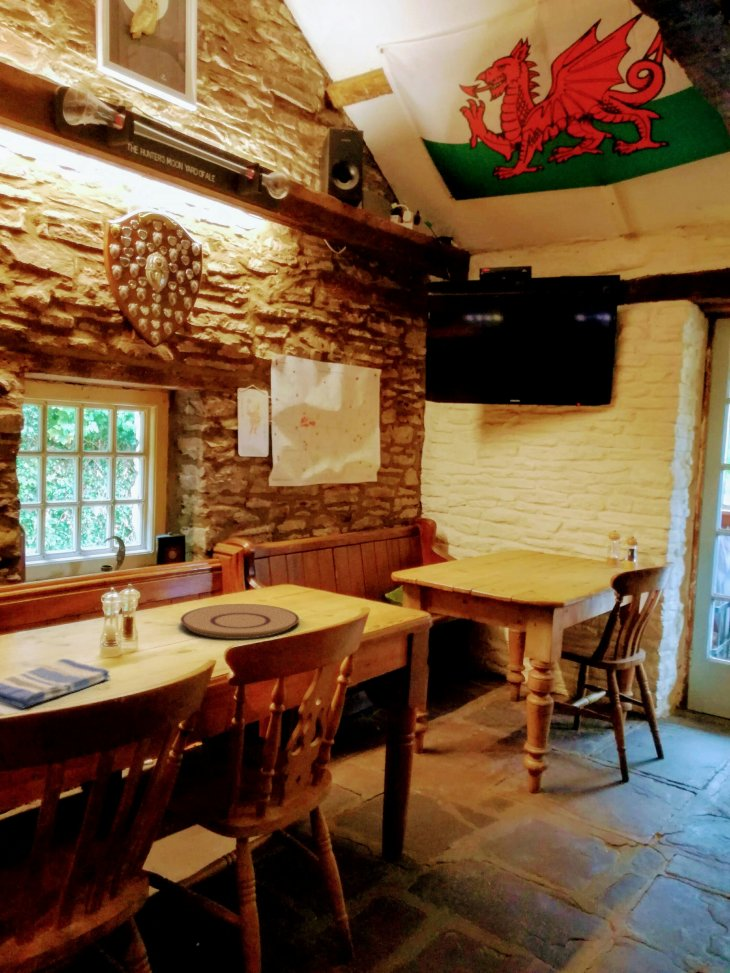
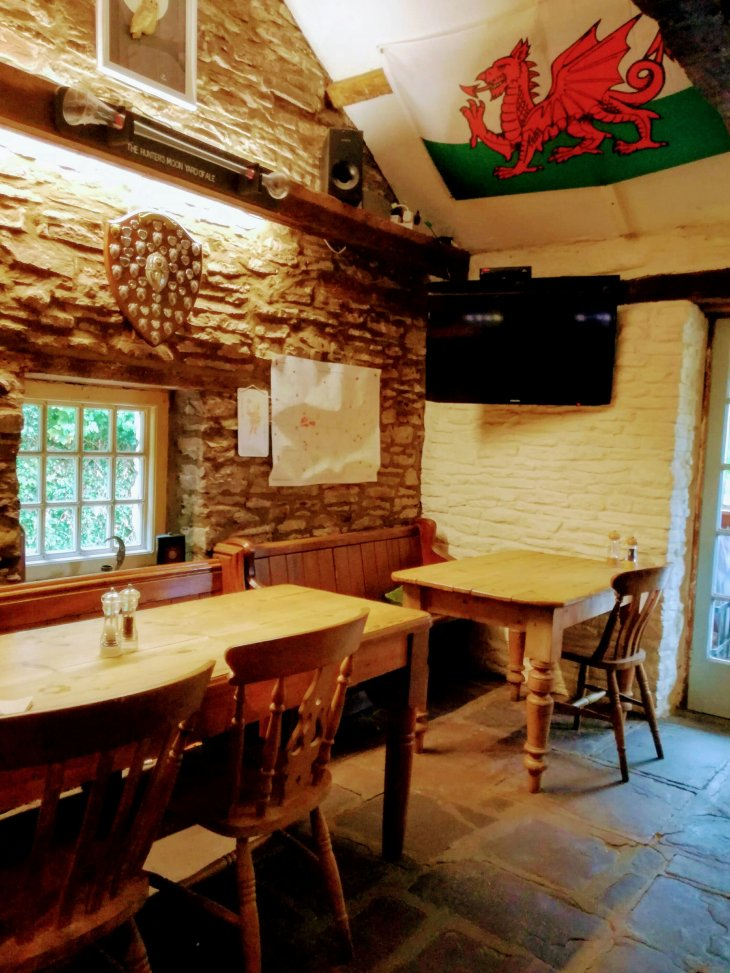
- dish towel (45, 680)
- plate (240, 620)
